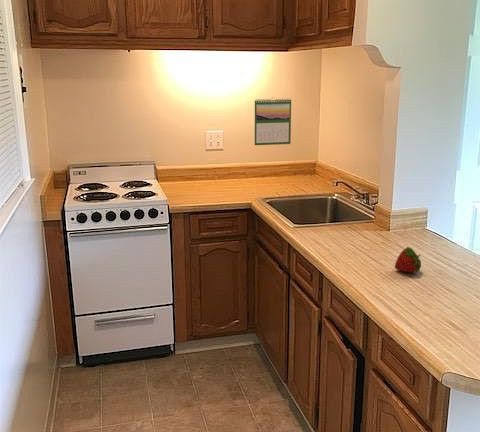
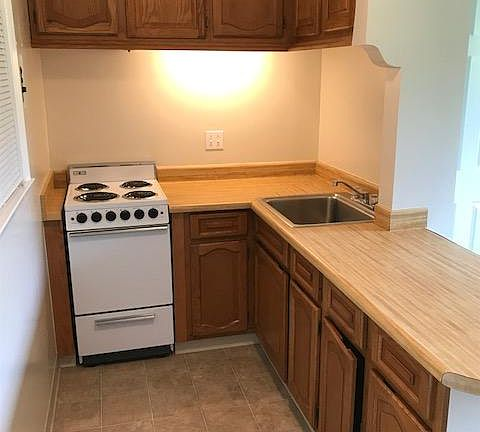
- calendar (272, 121)
- fruit (410, 259)
